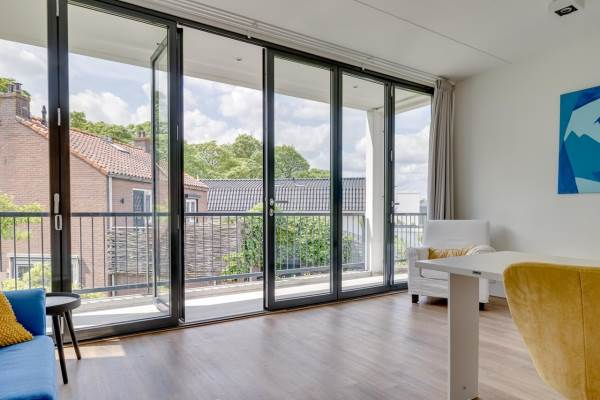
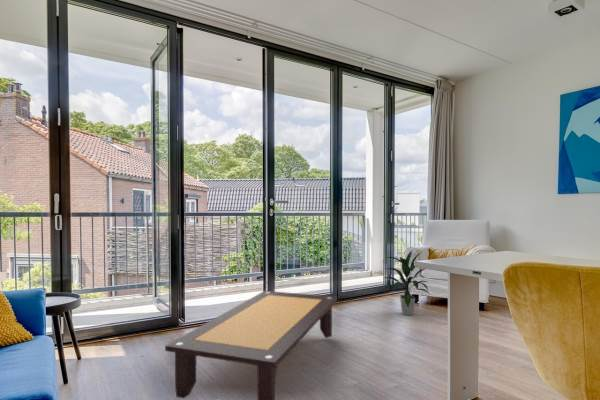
+ coffee table (268, 339)
+ indoor plant (406, 282)
